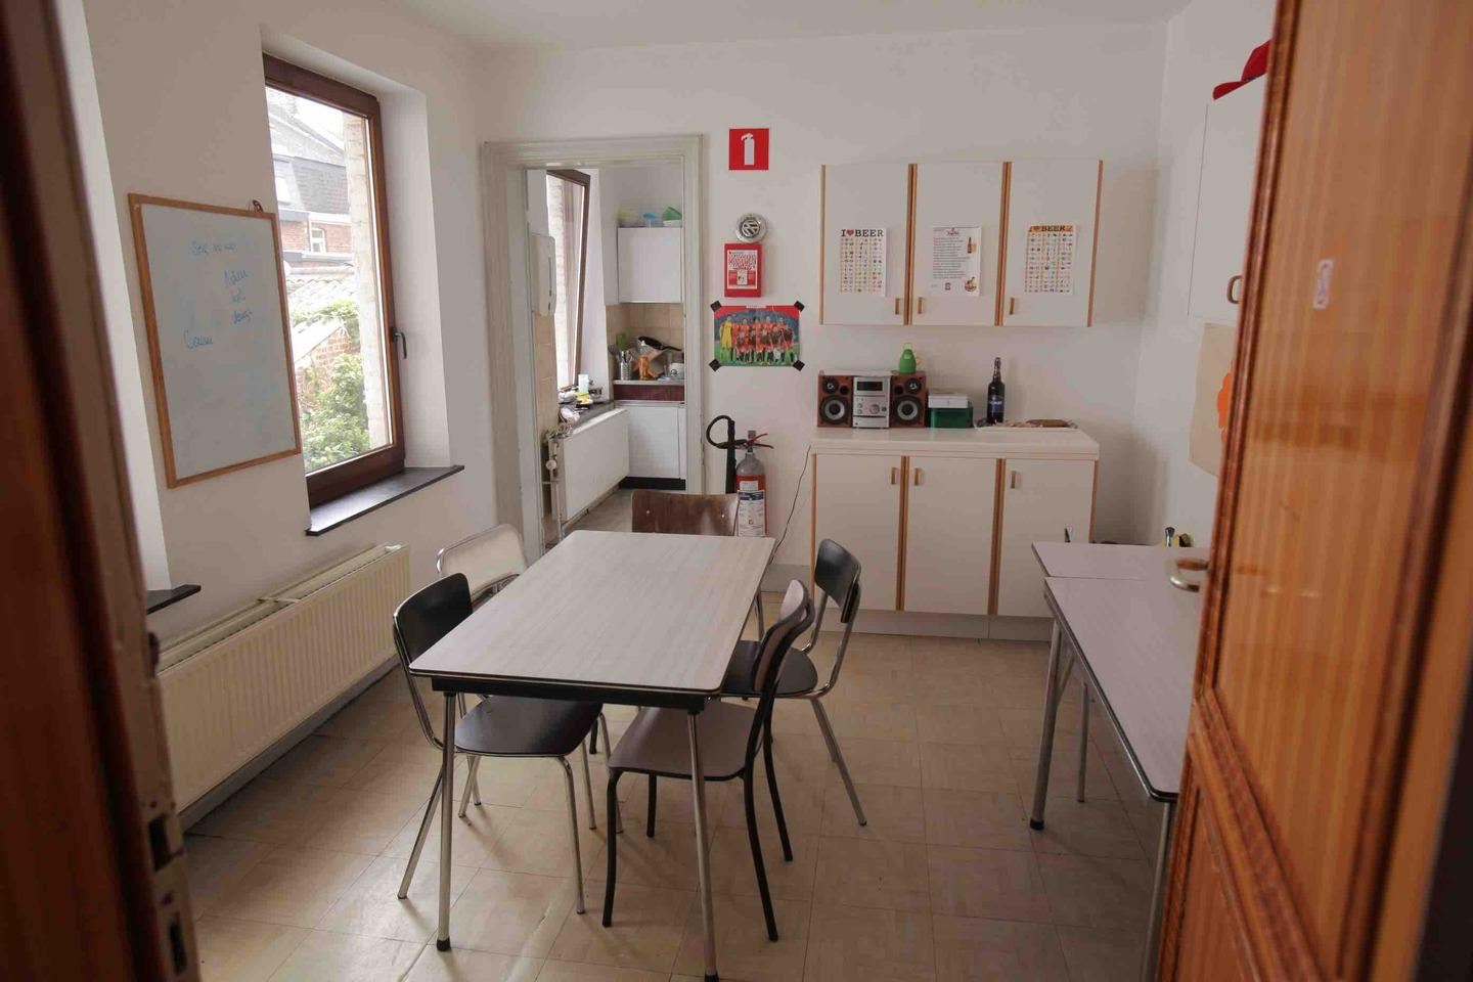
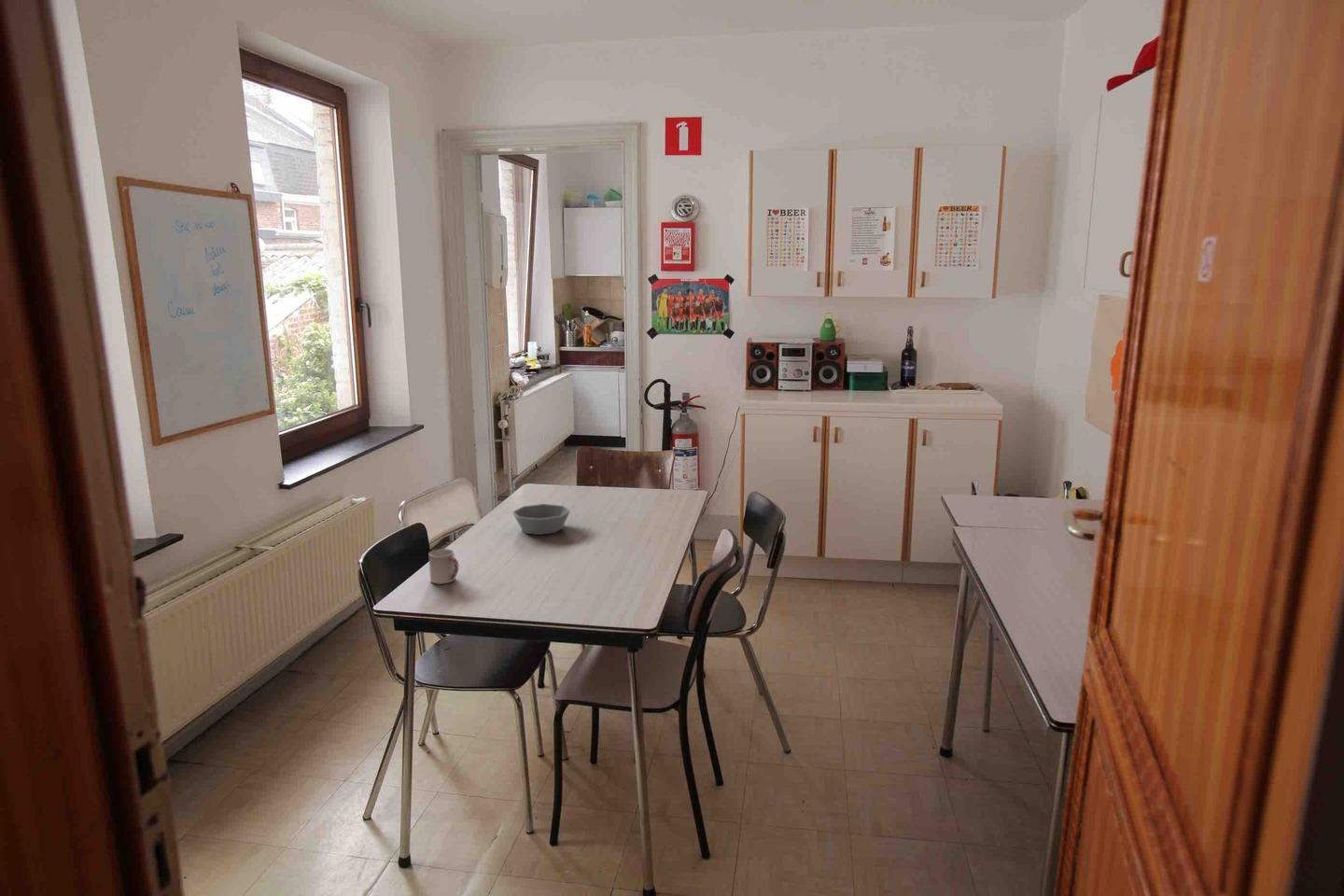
+ cup (445, 567)
+ bowl (541, 520)
